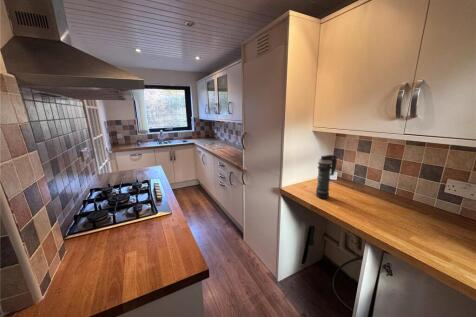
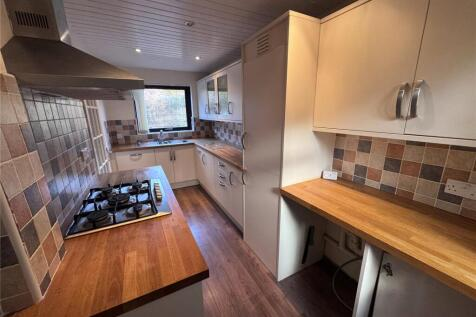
- smoke grenade (326, 176)
